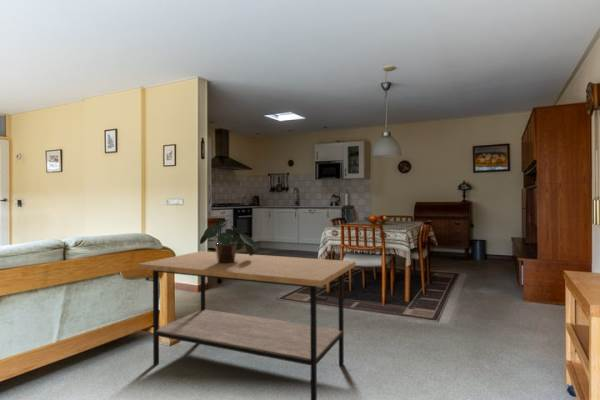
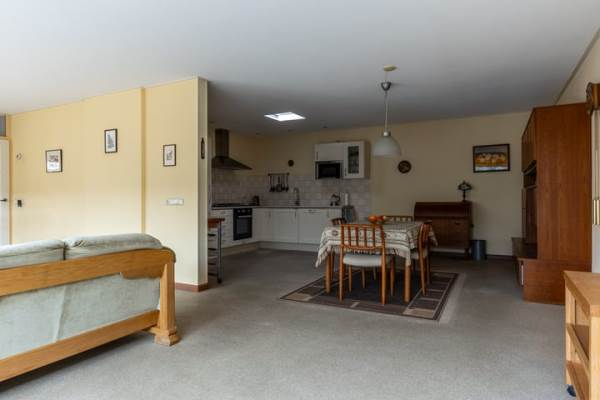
- potted plant (228, 240)
- coffee table (246, 315)
